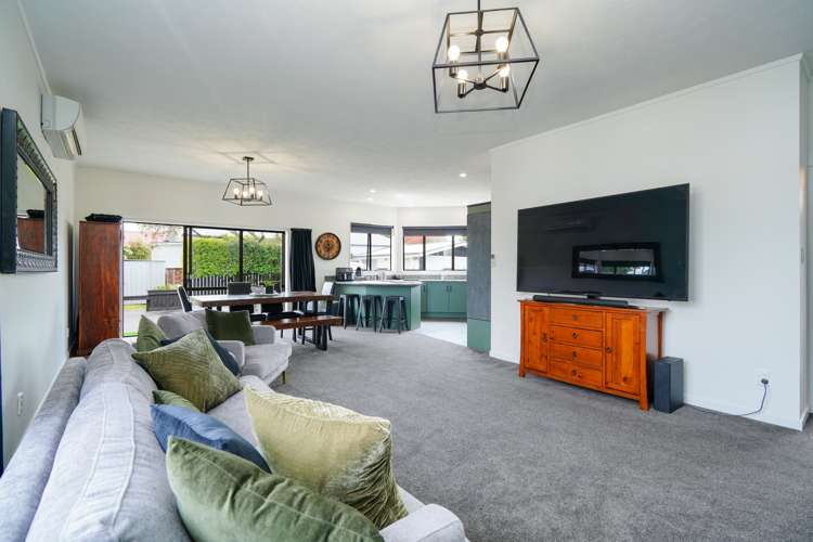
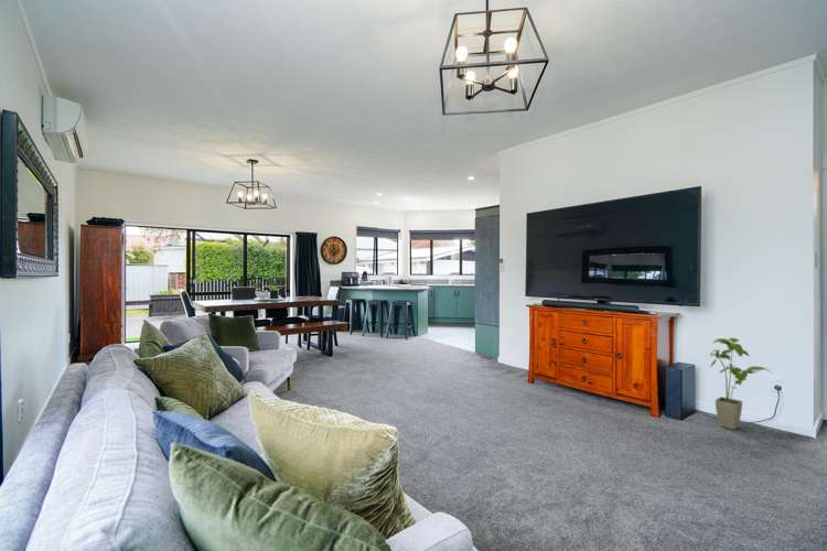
+ house plant (734, 383)
